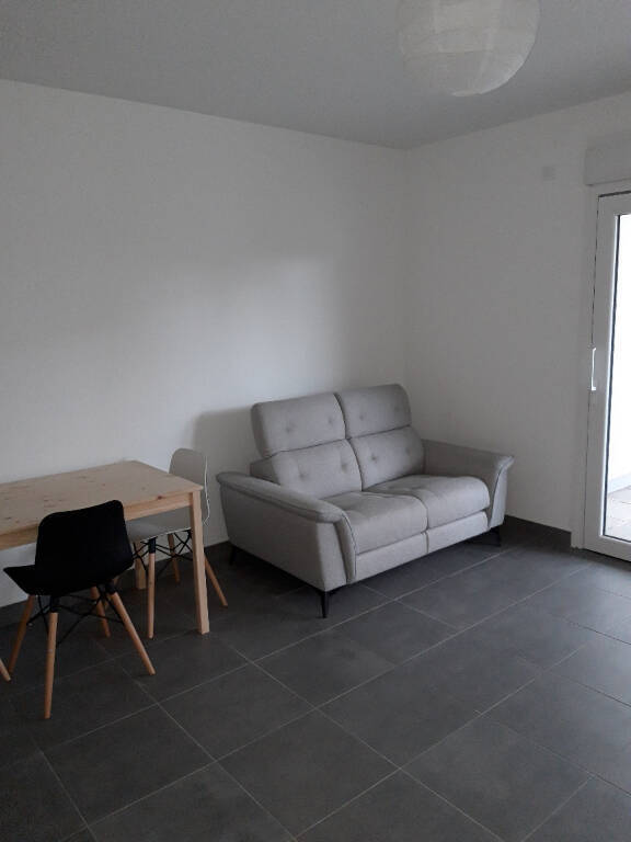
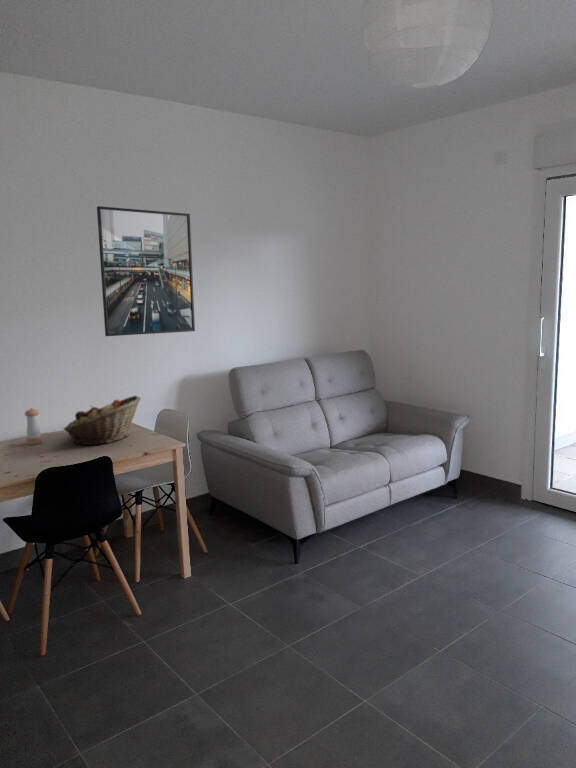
+ fruit basket (104, 418)
+ pepper shaker (32, 425)
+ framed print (149, 272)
